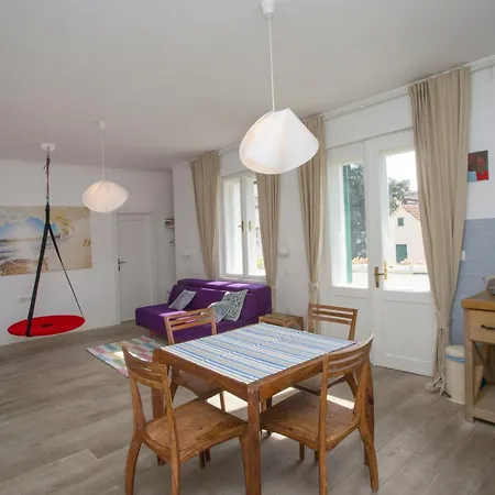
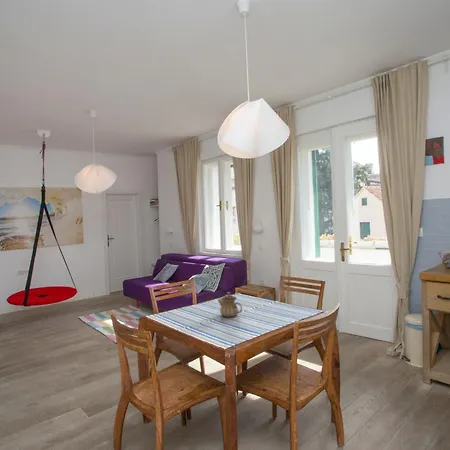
+ teapot (230, 303)
